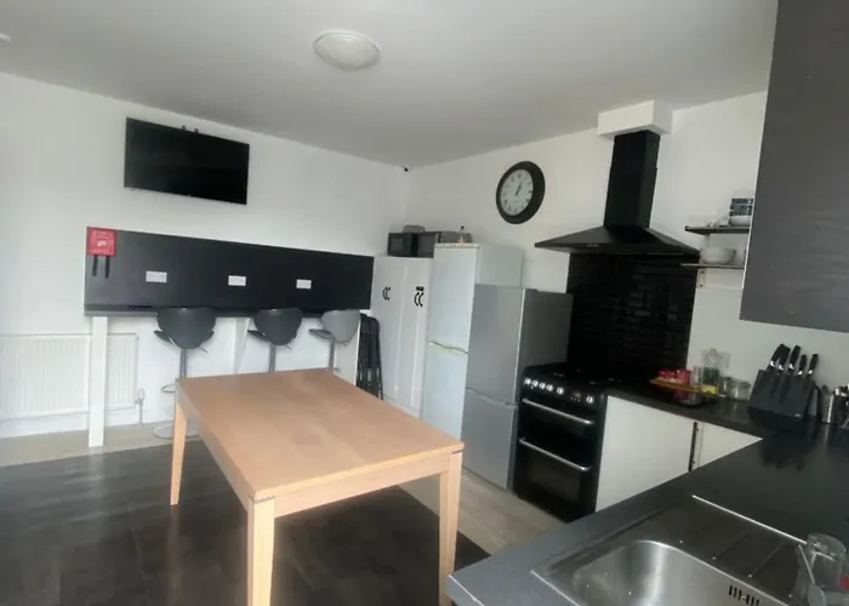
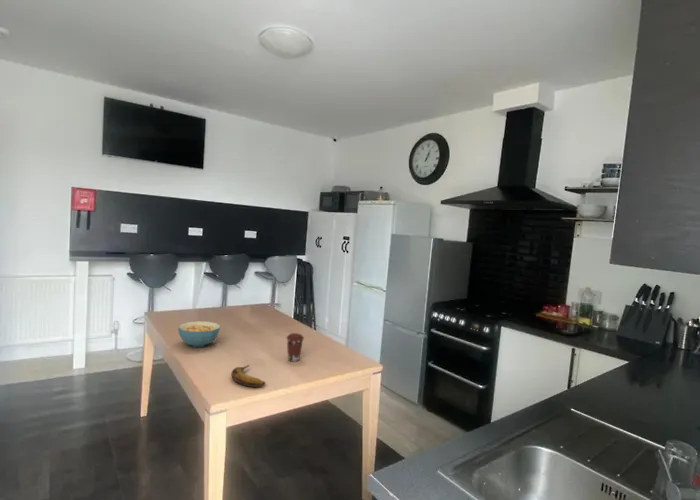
+ banana (247, 375)
+ cereal bowl (199, 335)
+ coffee cup (294, 347)
